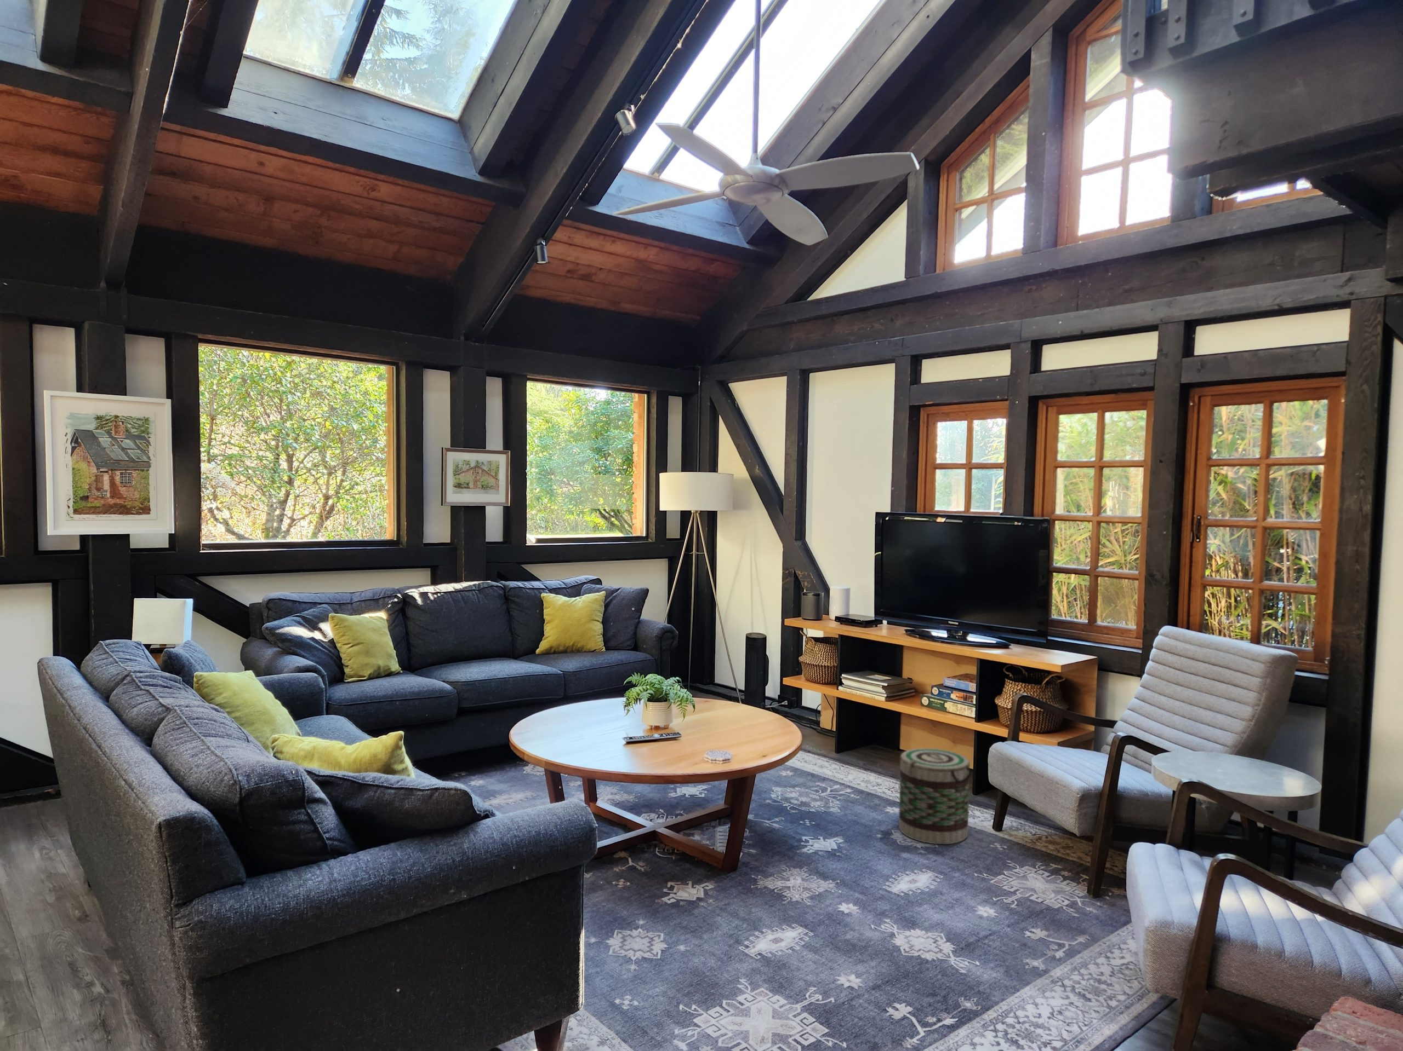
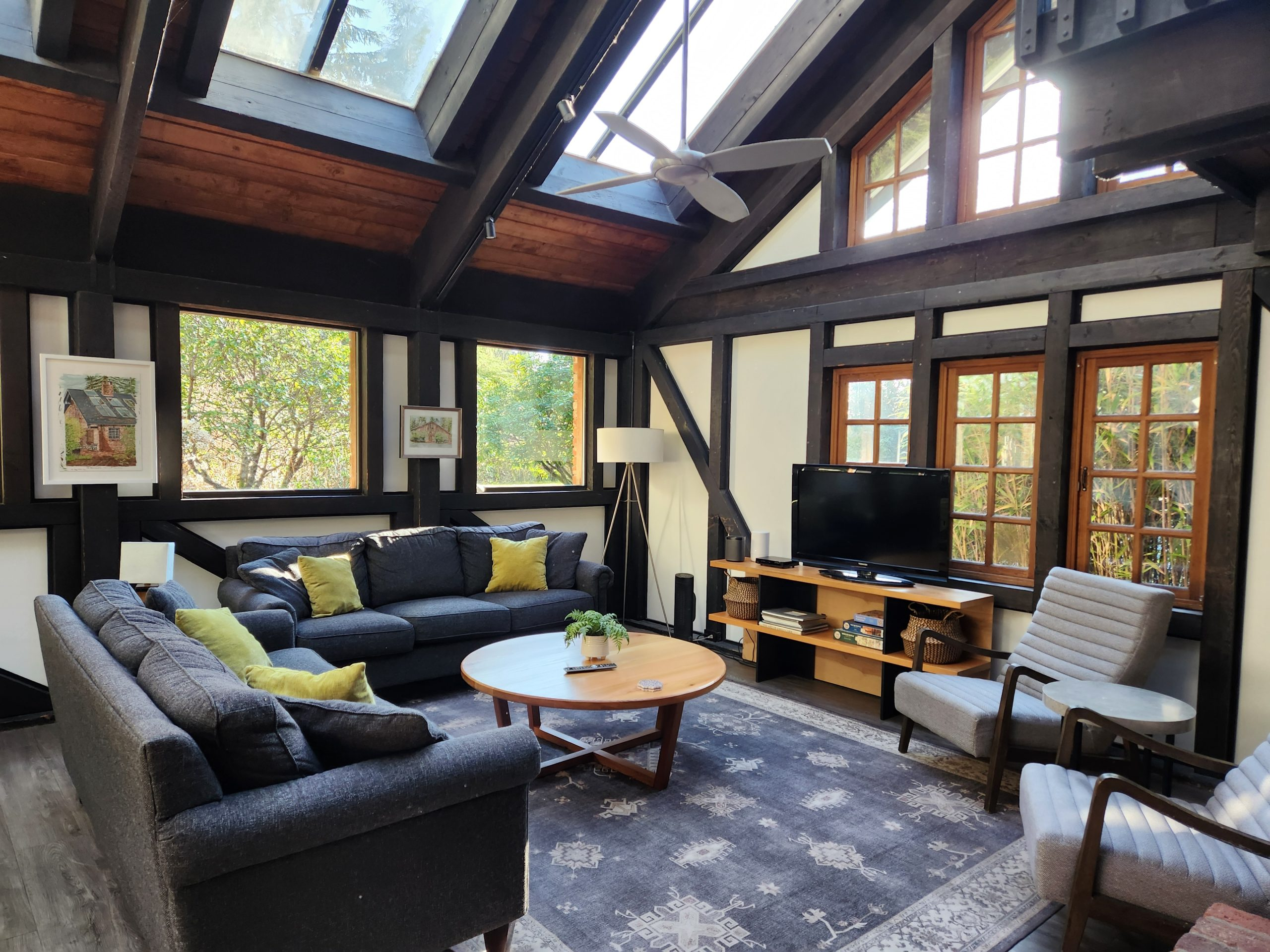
- basket (932, 793)
